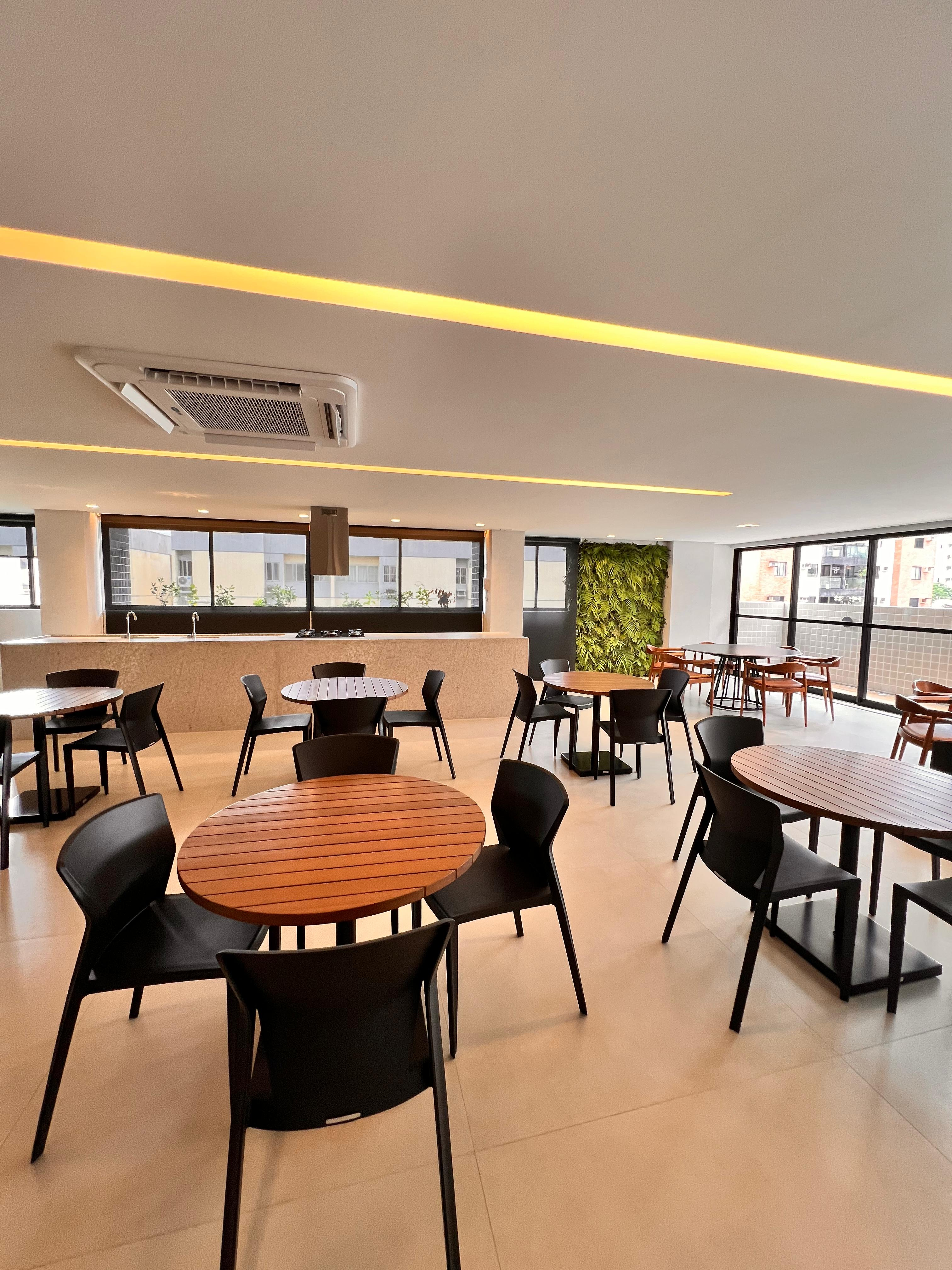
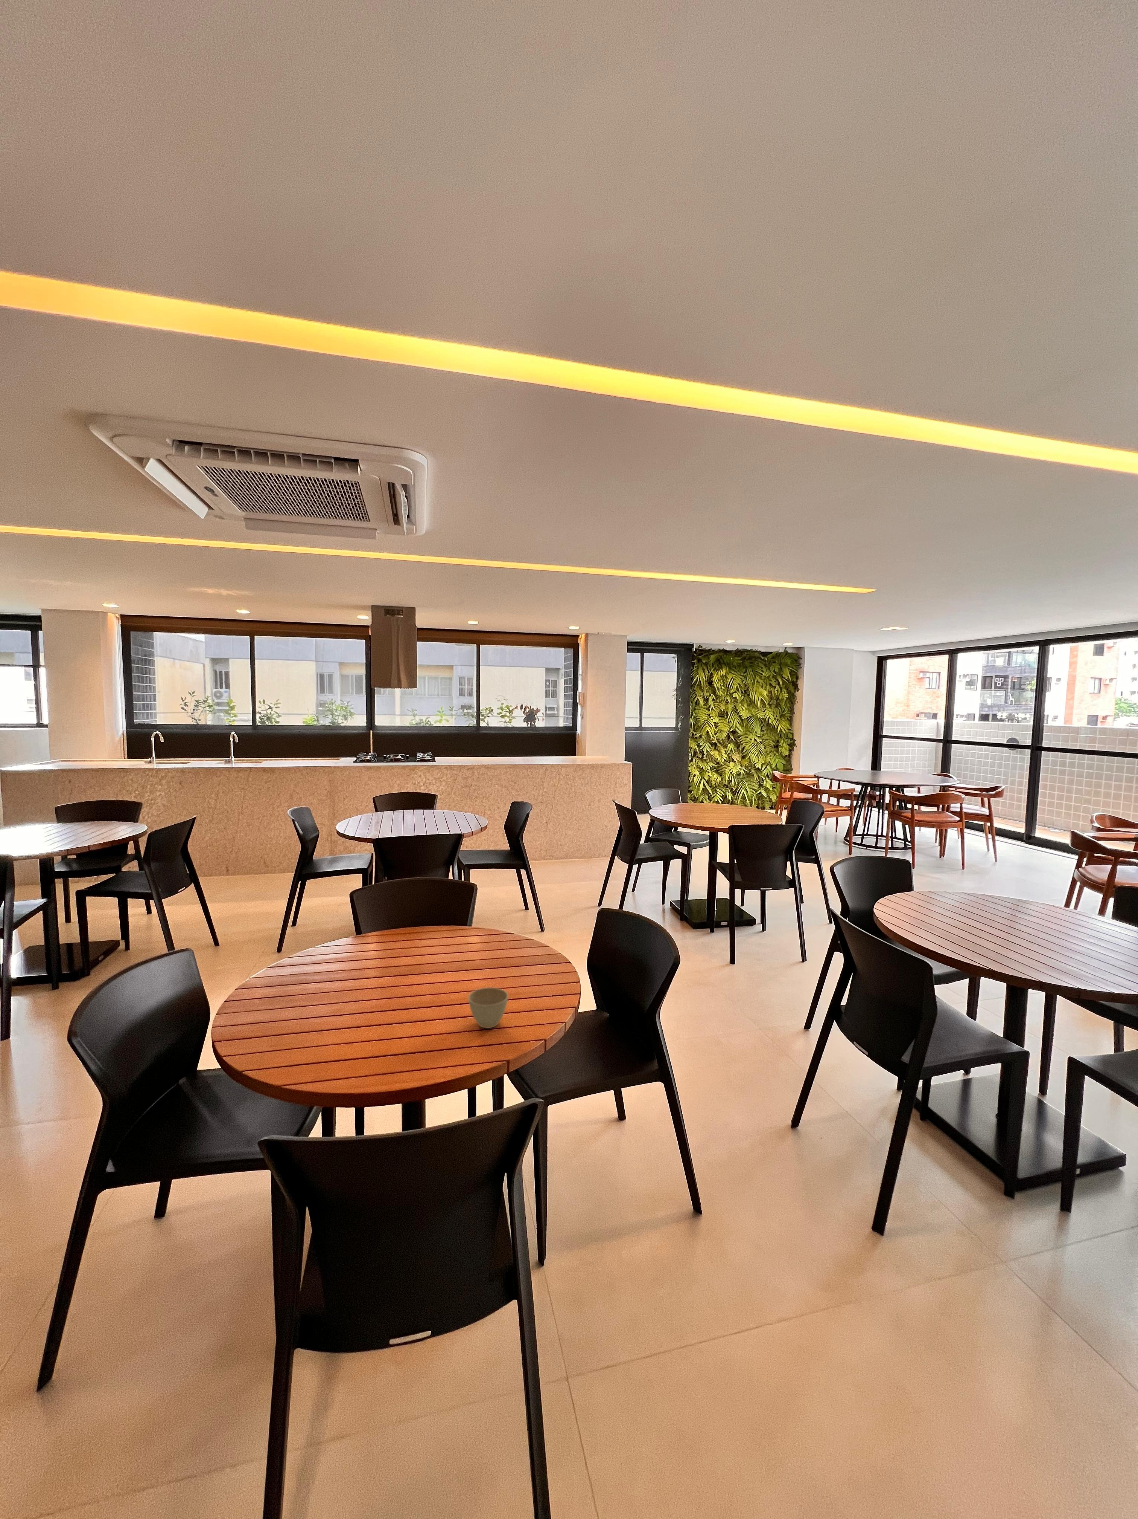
+ flower pot (488, 1009)
